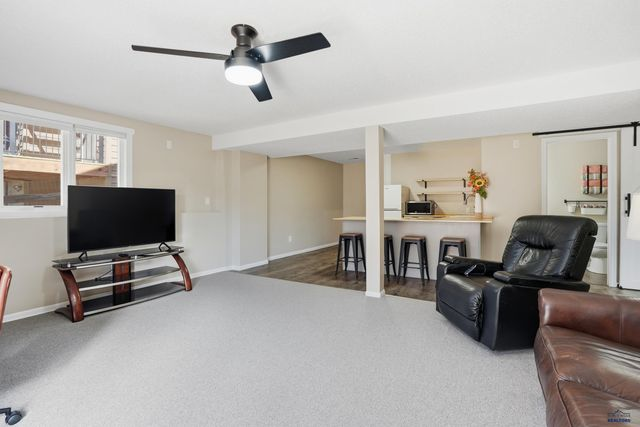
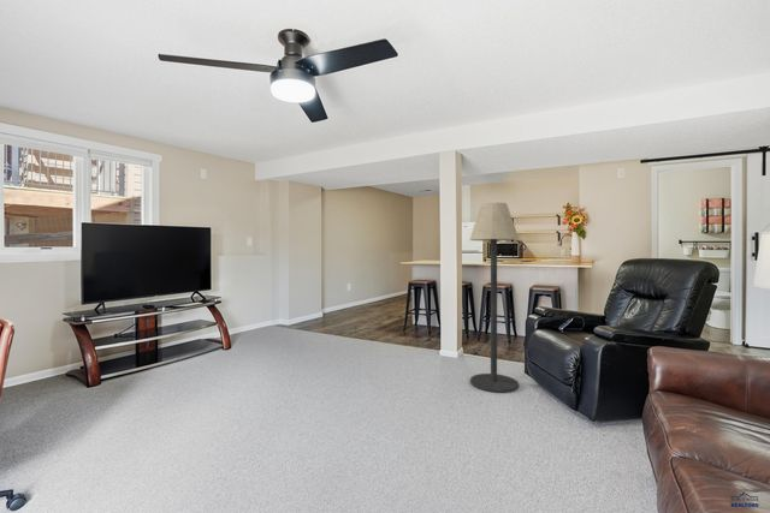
+ floor lamp (493, 293)
